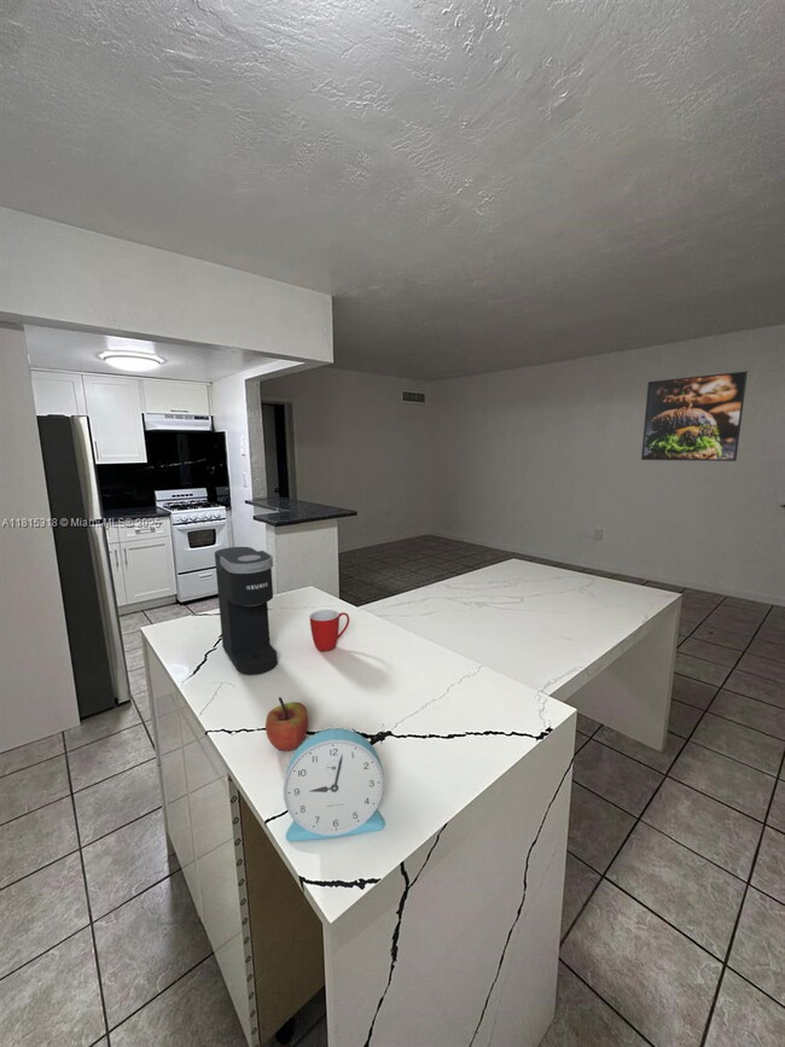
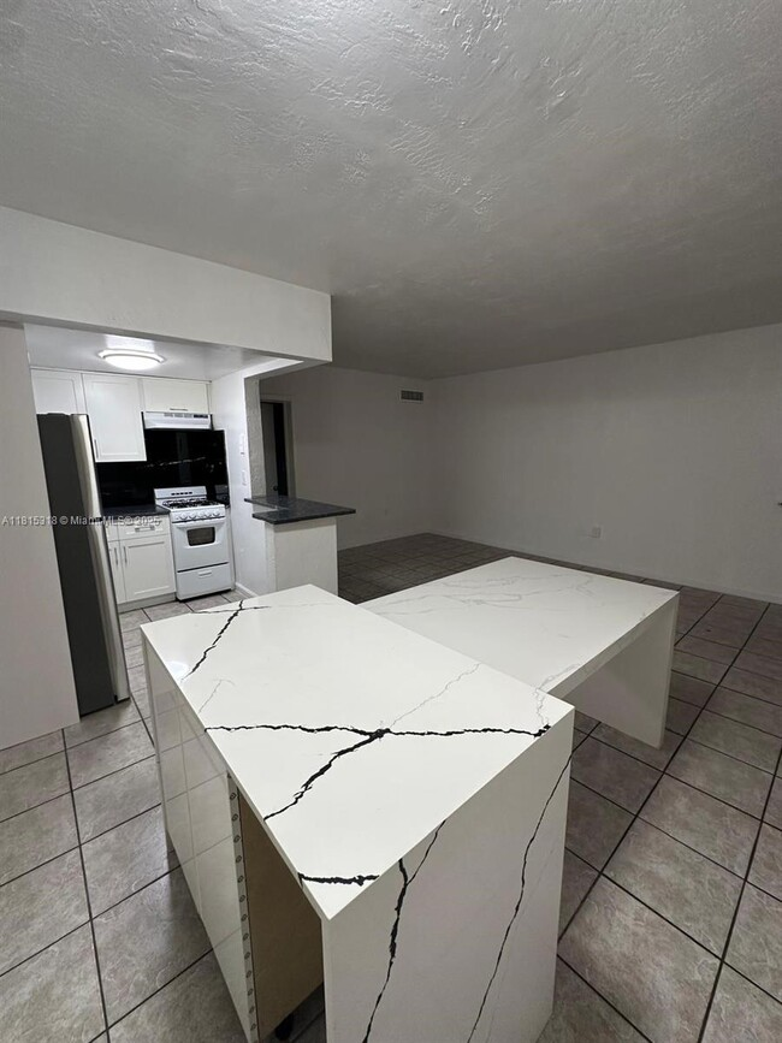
- apple (286, 721)
- mug (330, 629)
- alarm clock (335, 774)
- coffee maker (245, 604)
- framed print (690, 419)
